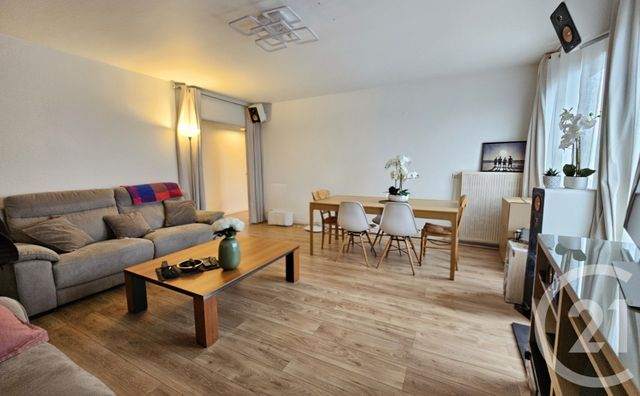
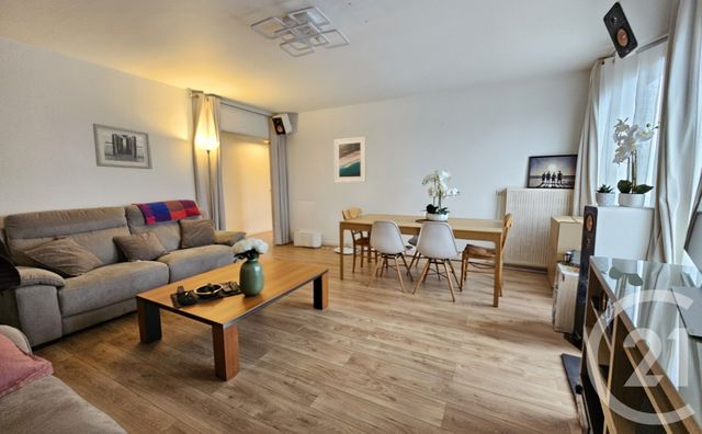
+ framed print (349, 160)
+ wall art (124, 148)
